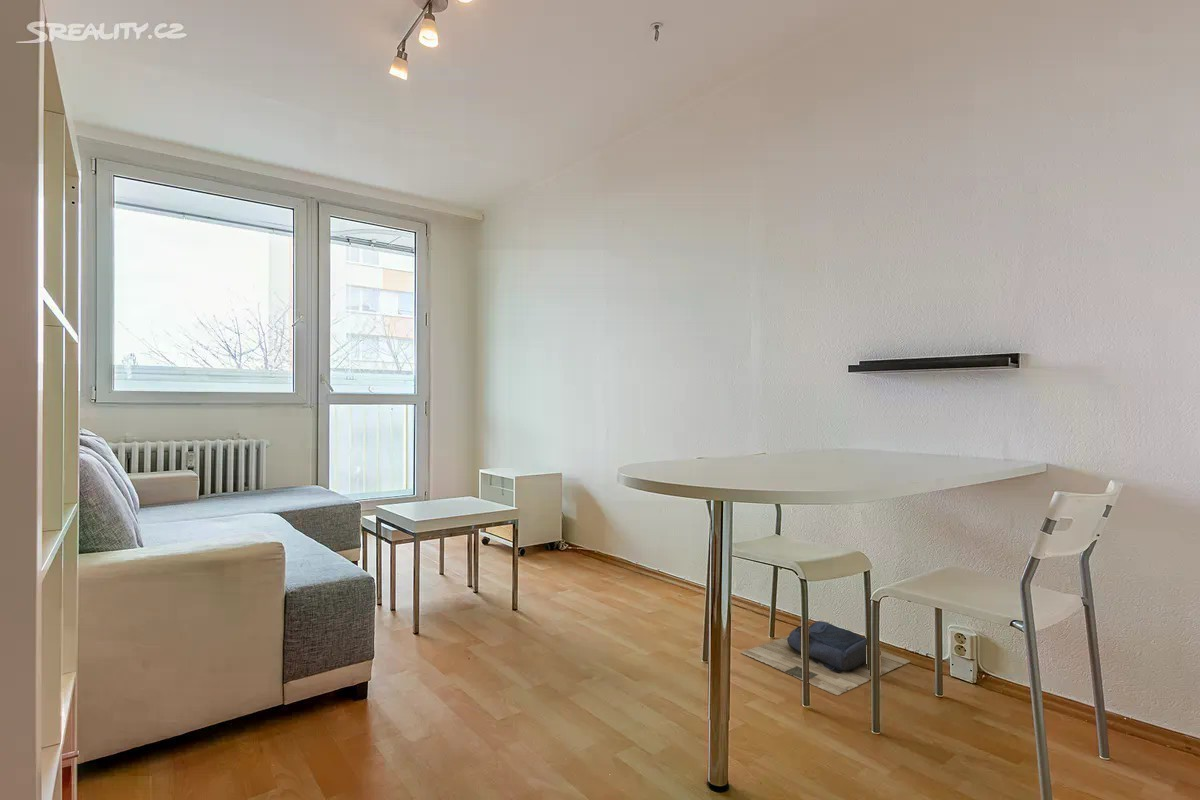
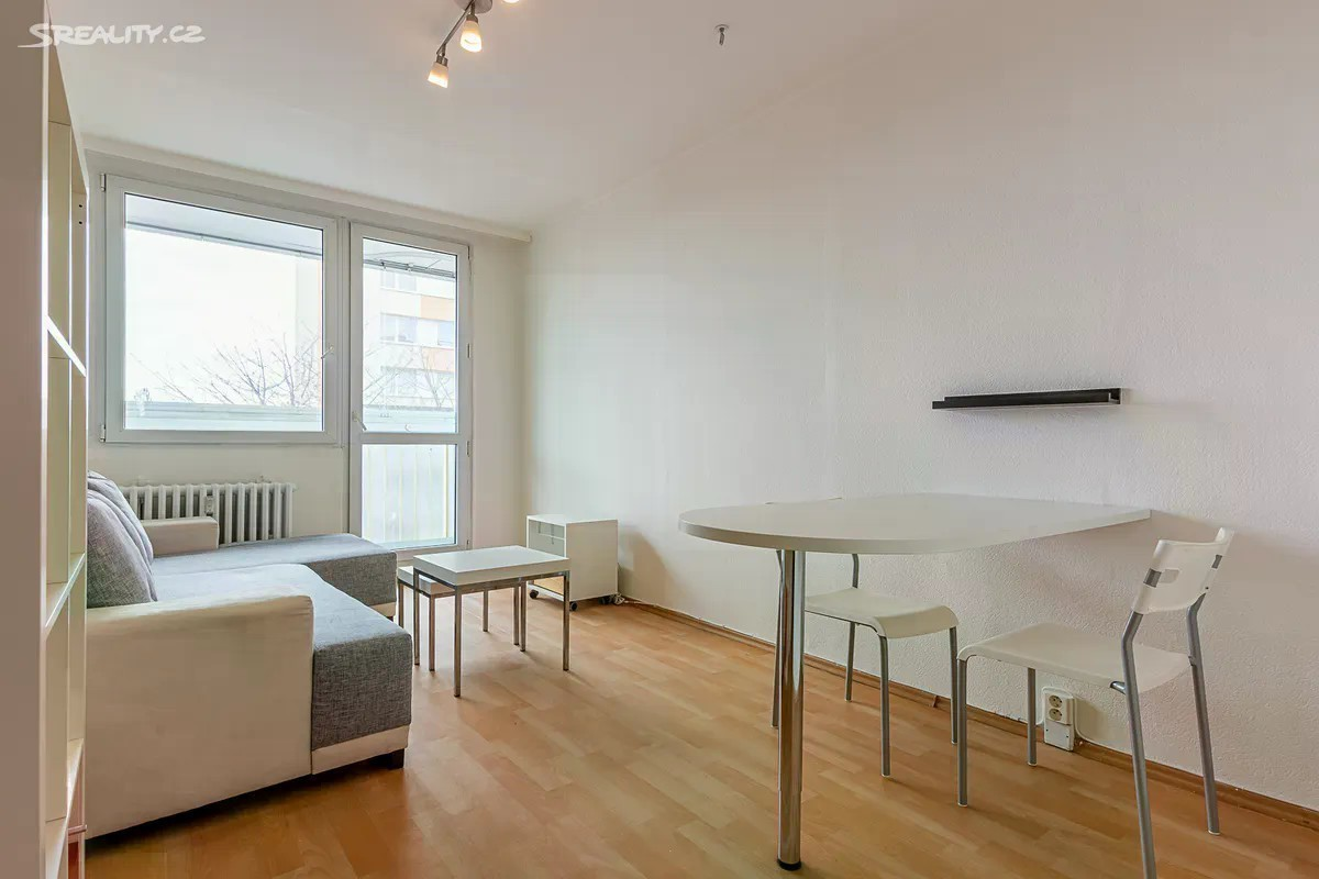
- backpack (823, 643)
